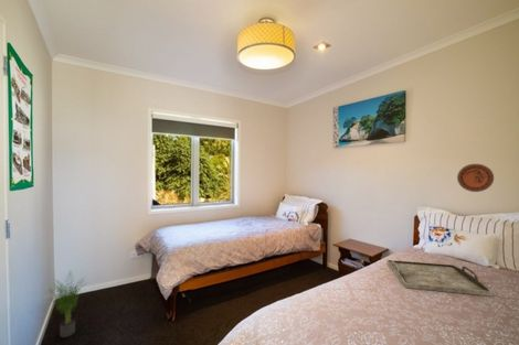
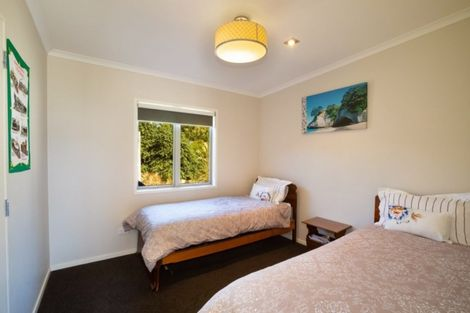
- potted plant (67, 305)
- serving tray (431, 271)
- decorative plate (475, 177)
